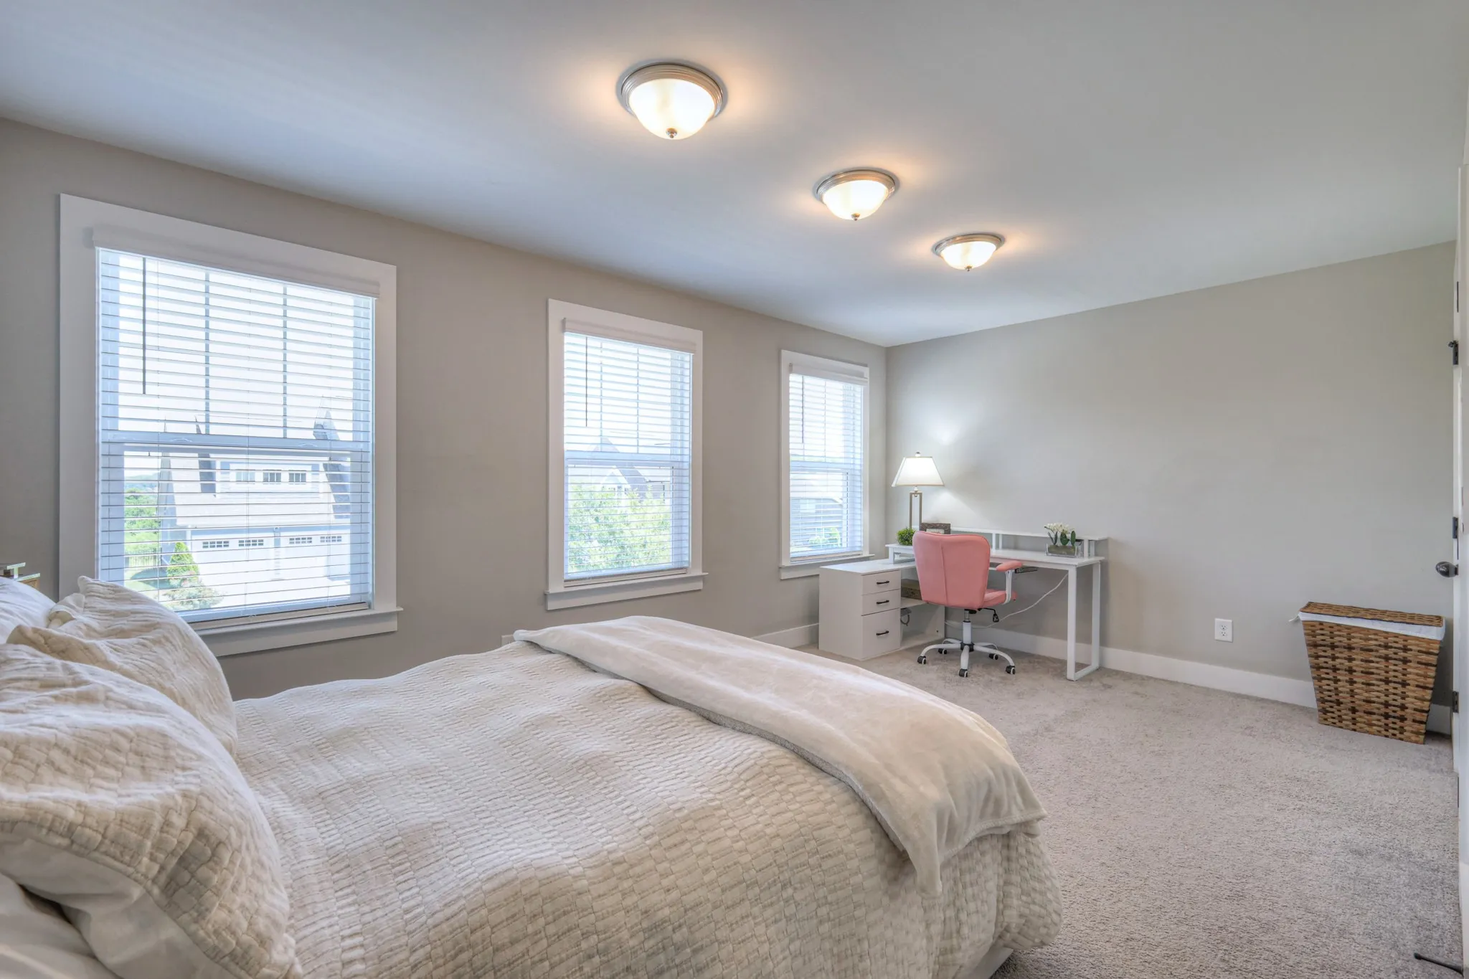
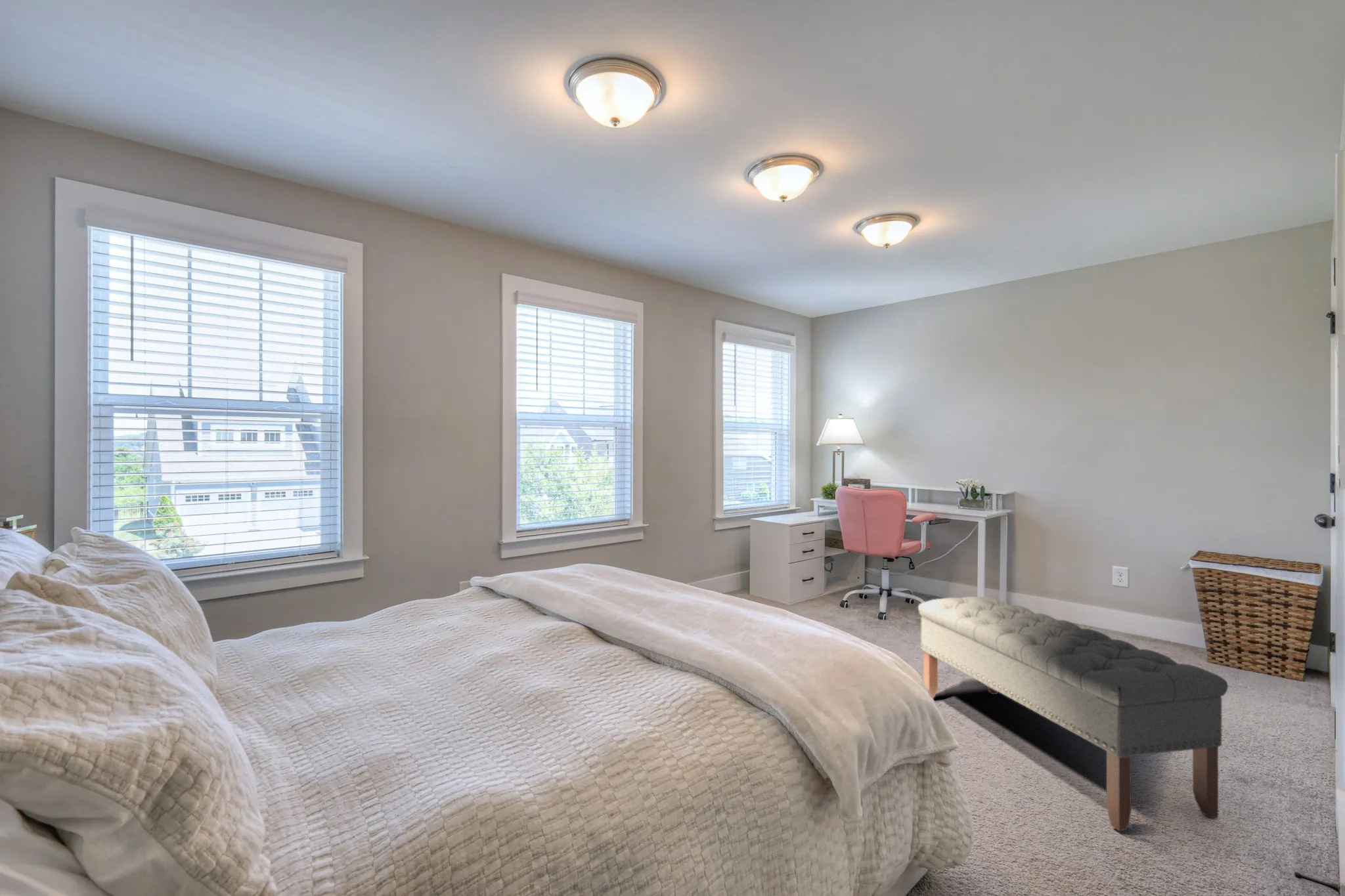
+ bench (1042, 686)
